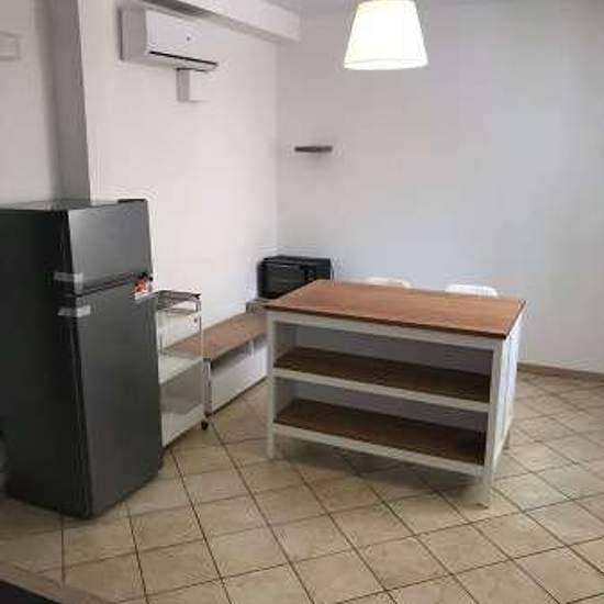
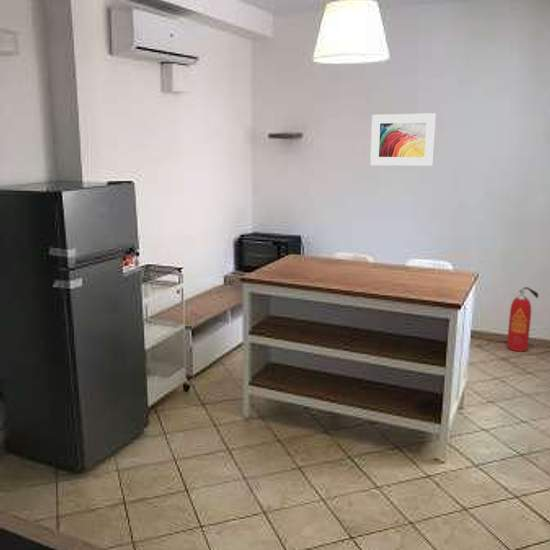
+ fire extinguisher (521, 318)
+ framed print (402, 140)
